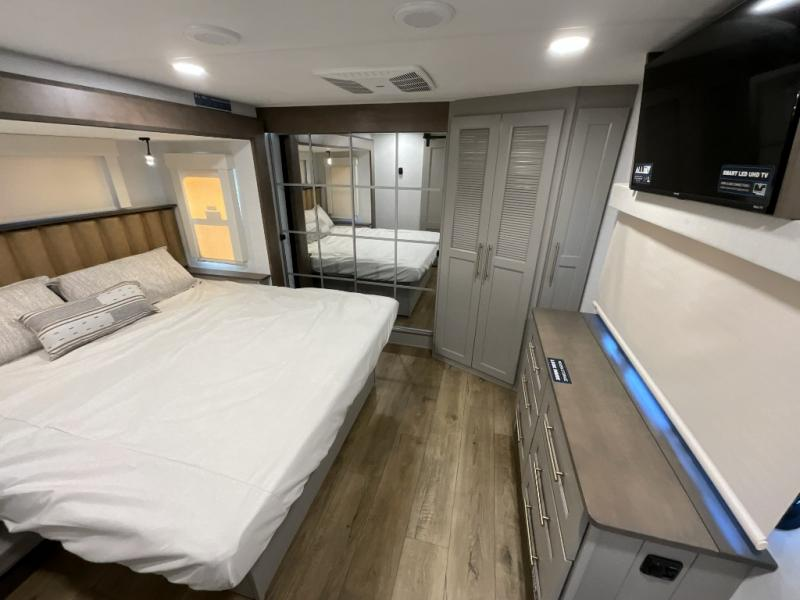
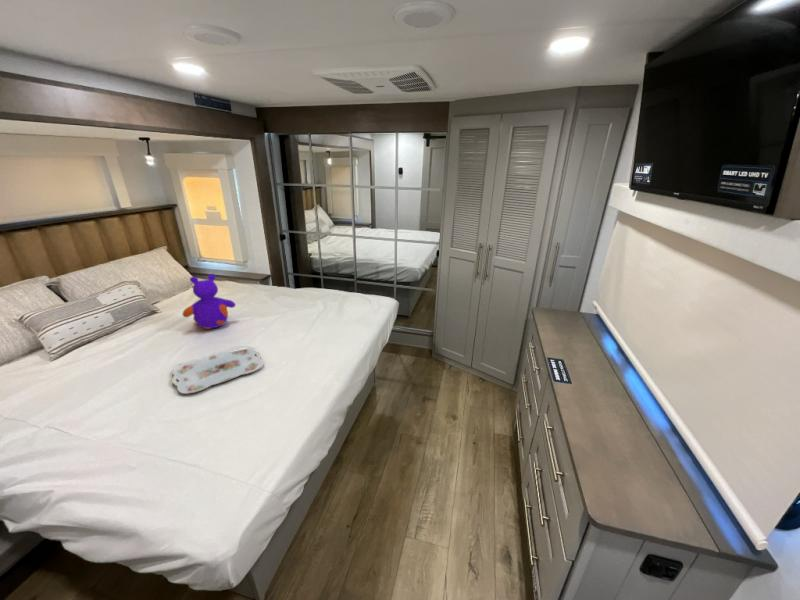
+ serving tray (219, 367)
+ stuffed bear (207, 299)
